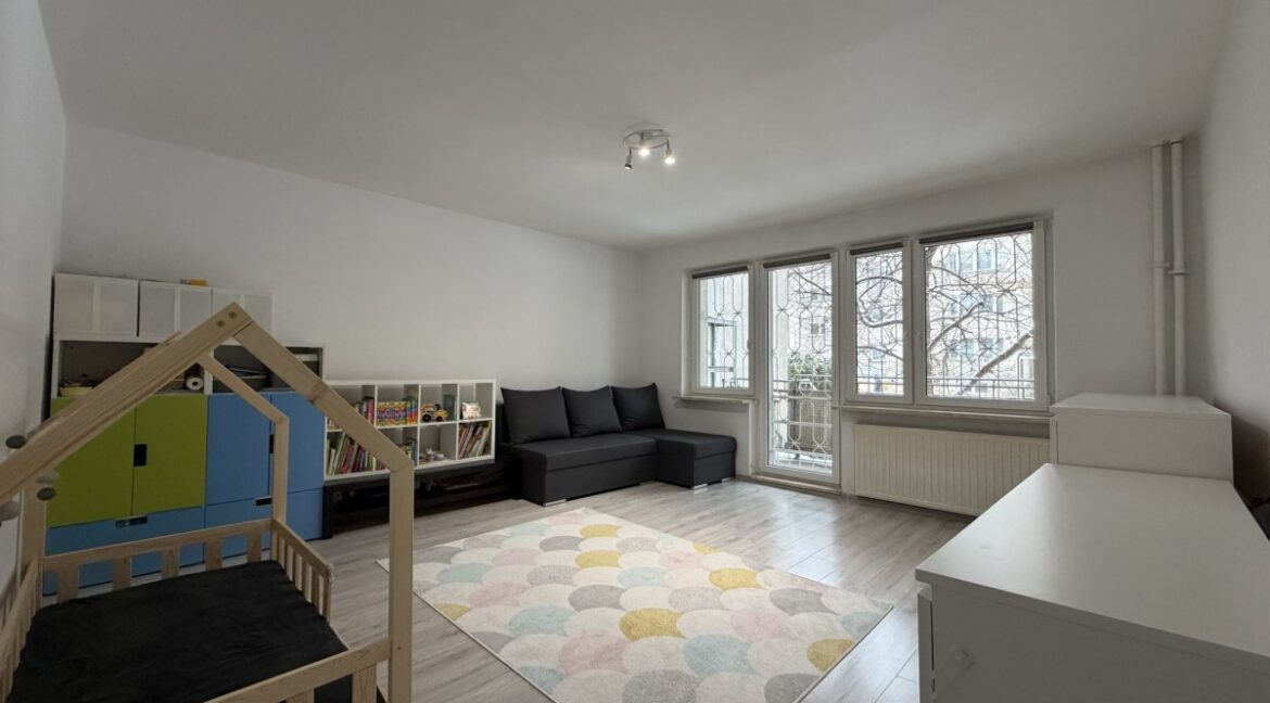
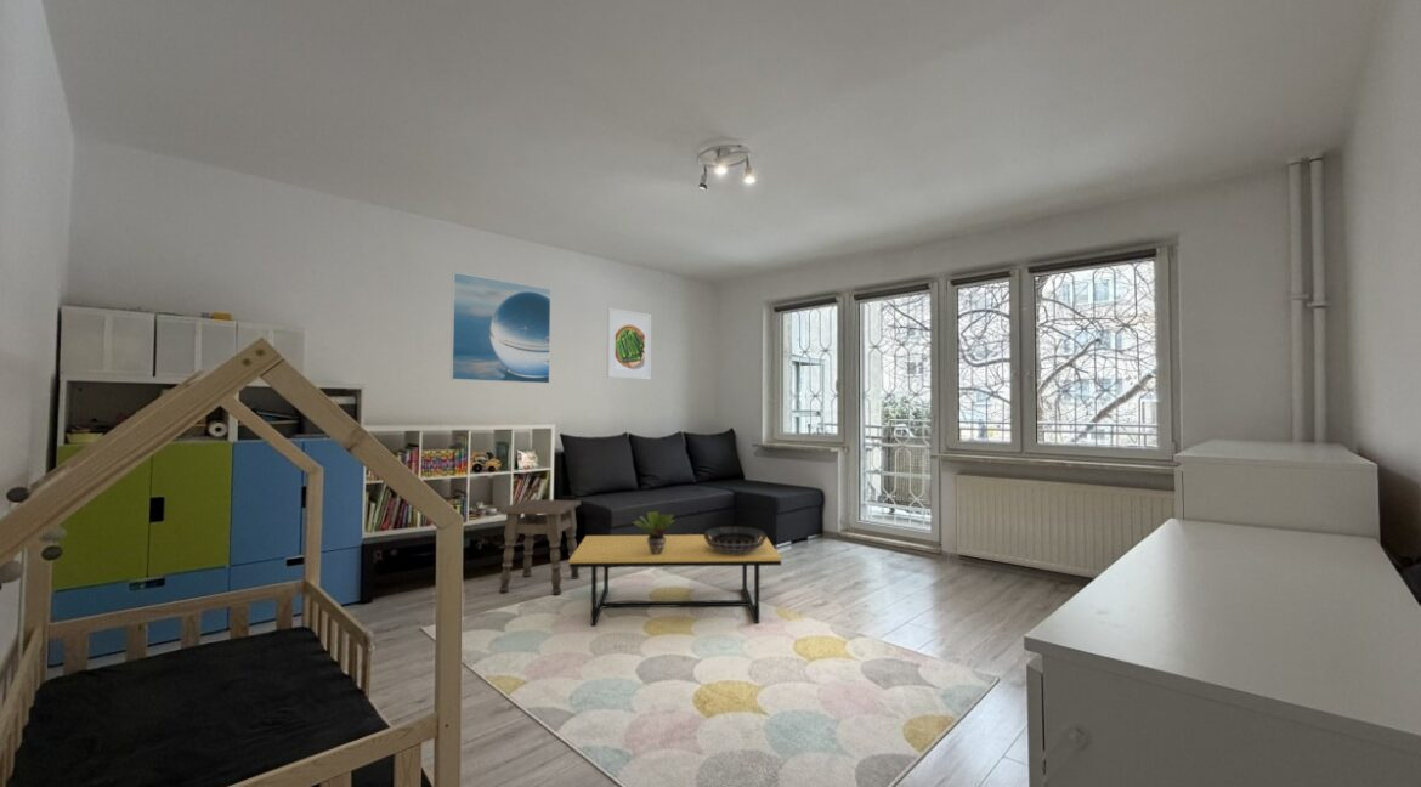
+ decorative bowl (734, 540)
+ coffee table (675, 565)
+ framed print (503, 330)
+ side table (549, 543)
+ potted plant (657, 532)
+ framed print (629, 344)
